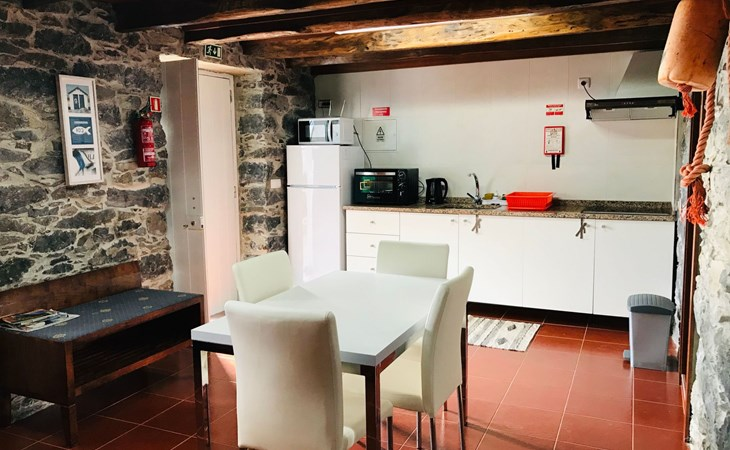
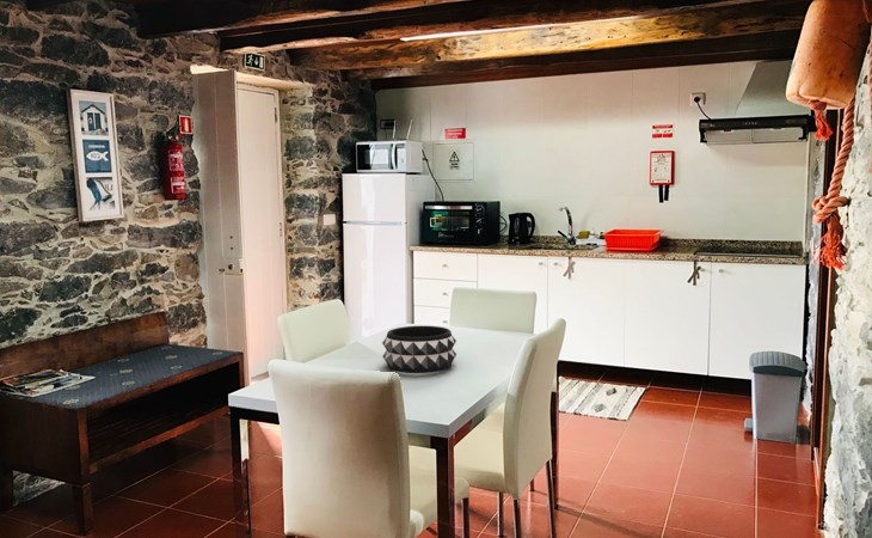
+ decorative bowl (419, 348)
